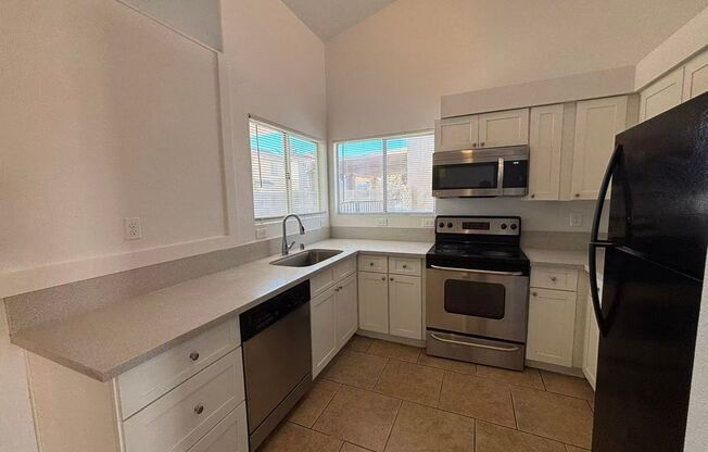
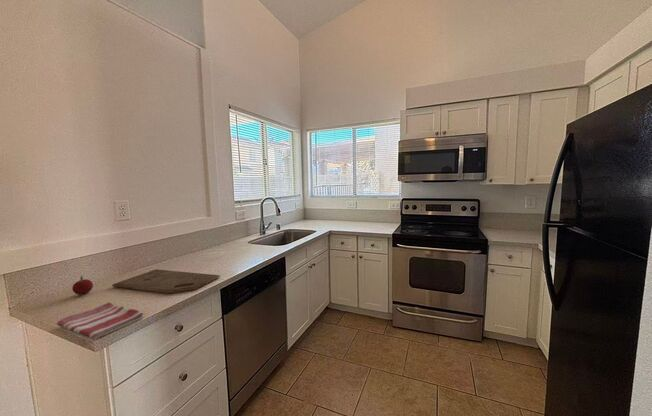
+ fruit (81, 283)
+ dish towel (102, 318)
+ cutting board (168, 280)
